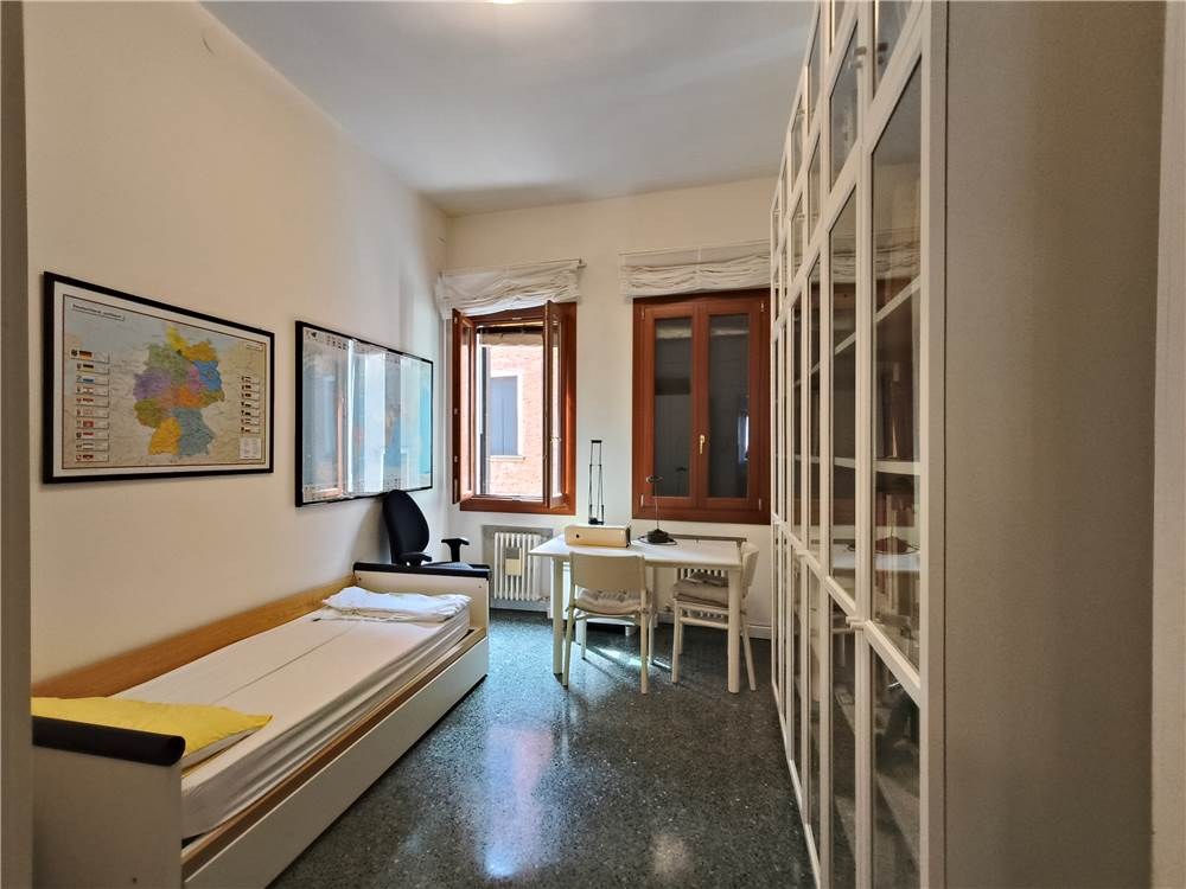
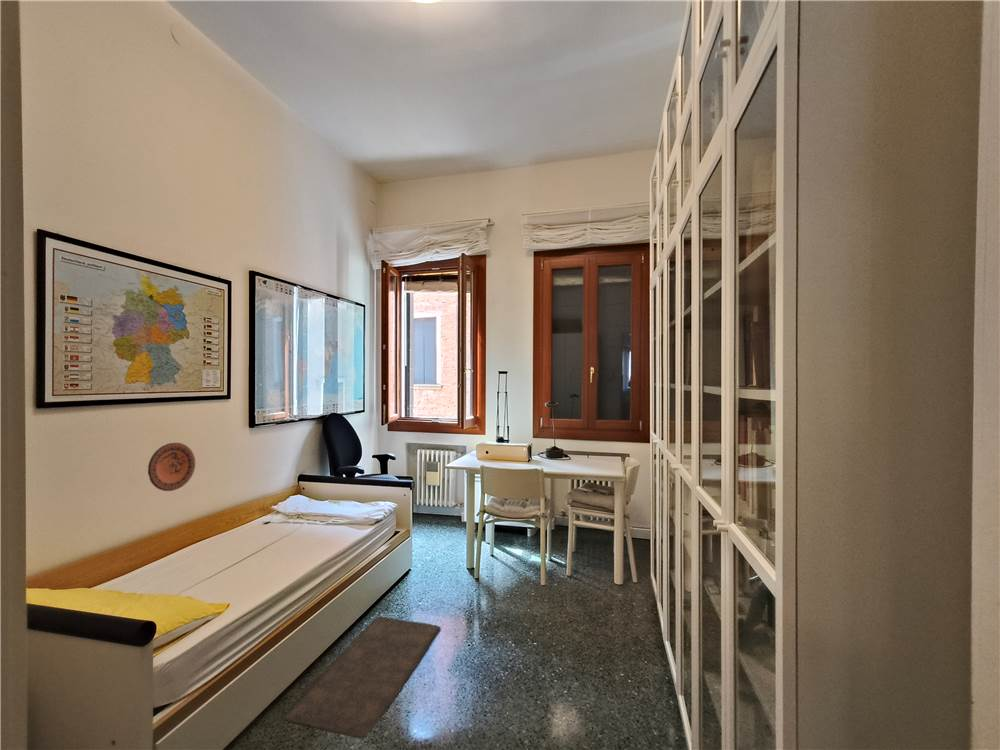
+ doormat (373, 665)
+ decorative plate (172, 466)
